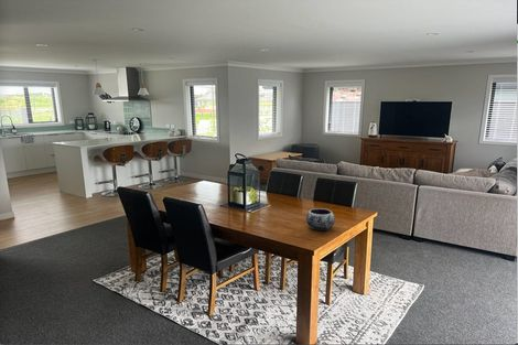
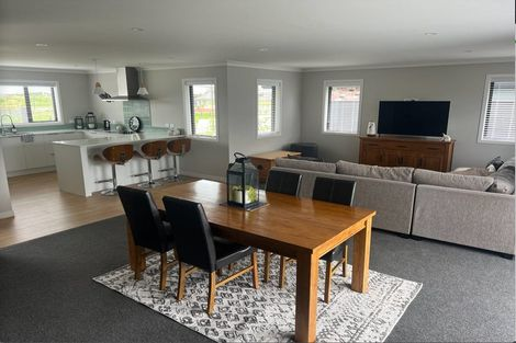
- decorative bowl (320, 219)
